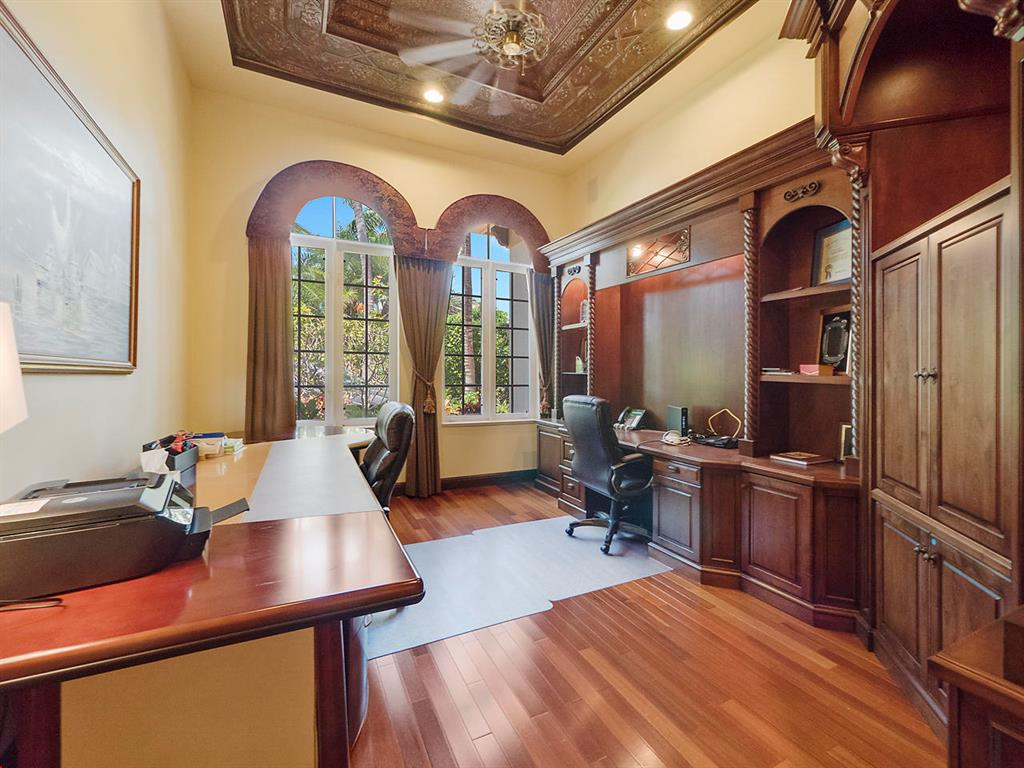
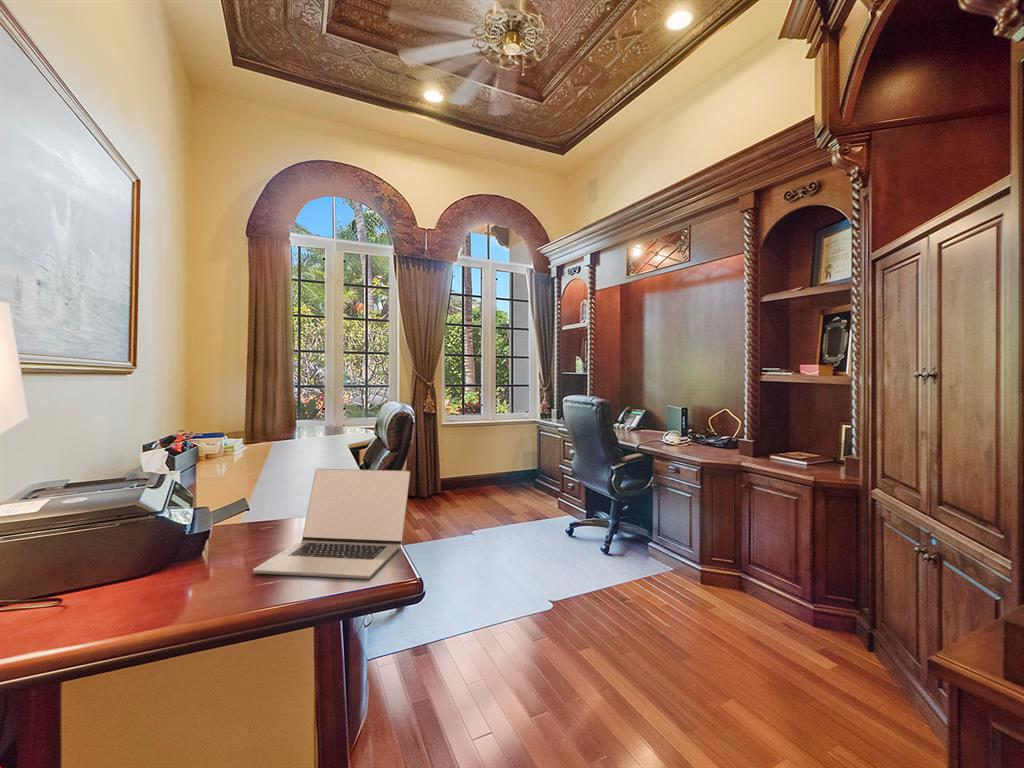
+ laptop (339, 517)
